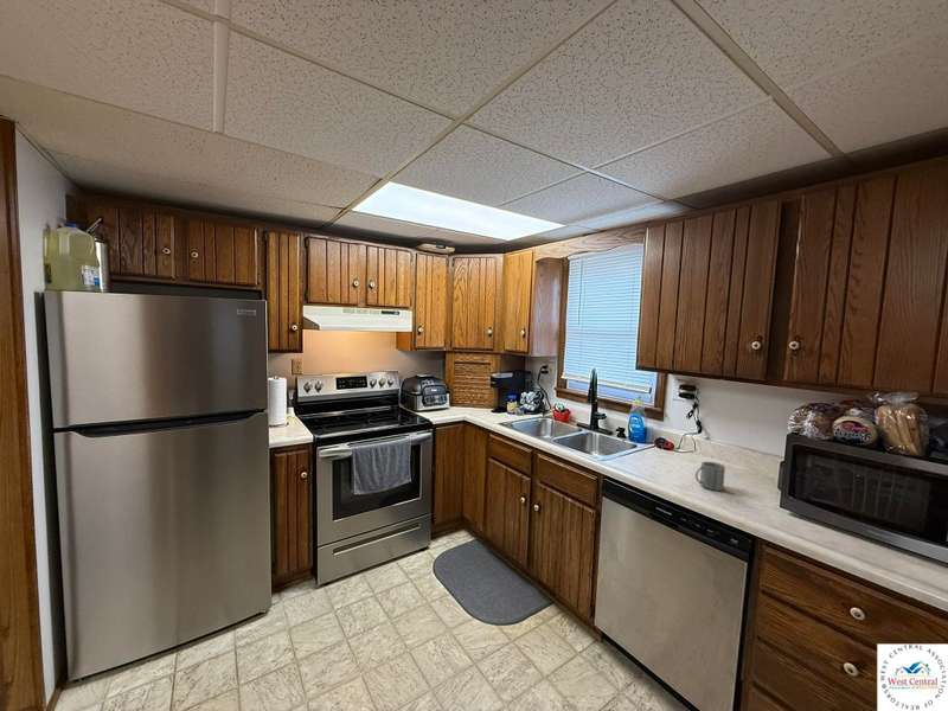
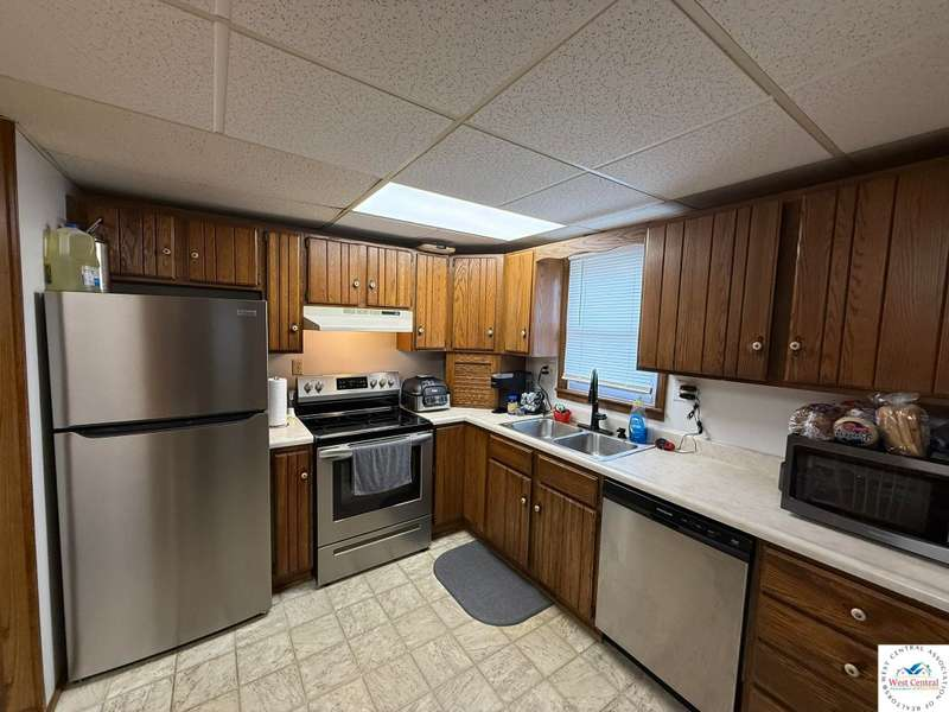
- mug (709, 475)
